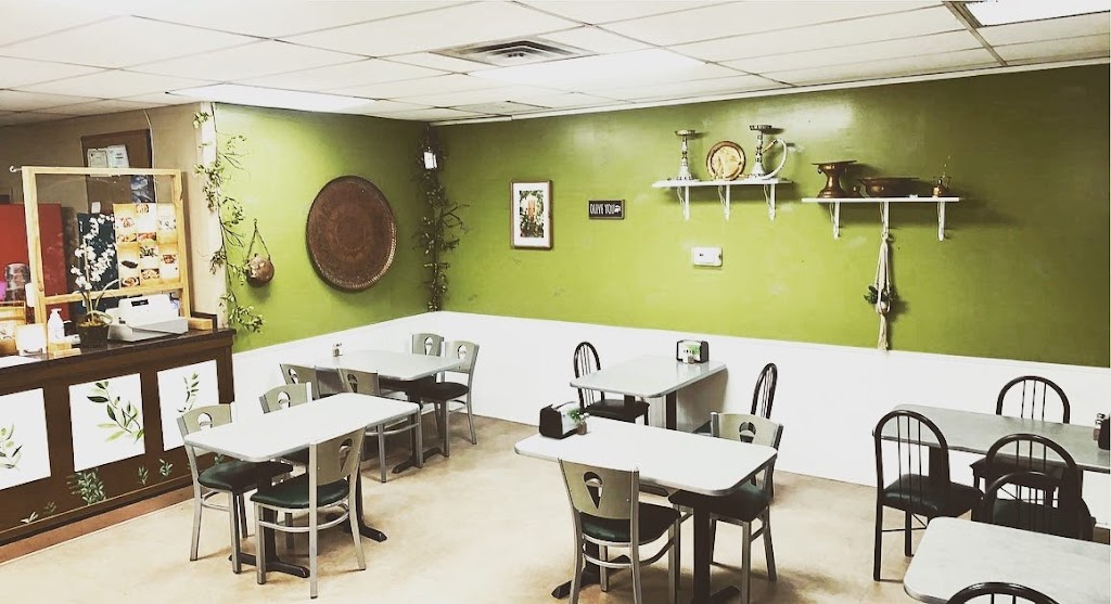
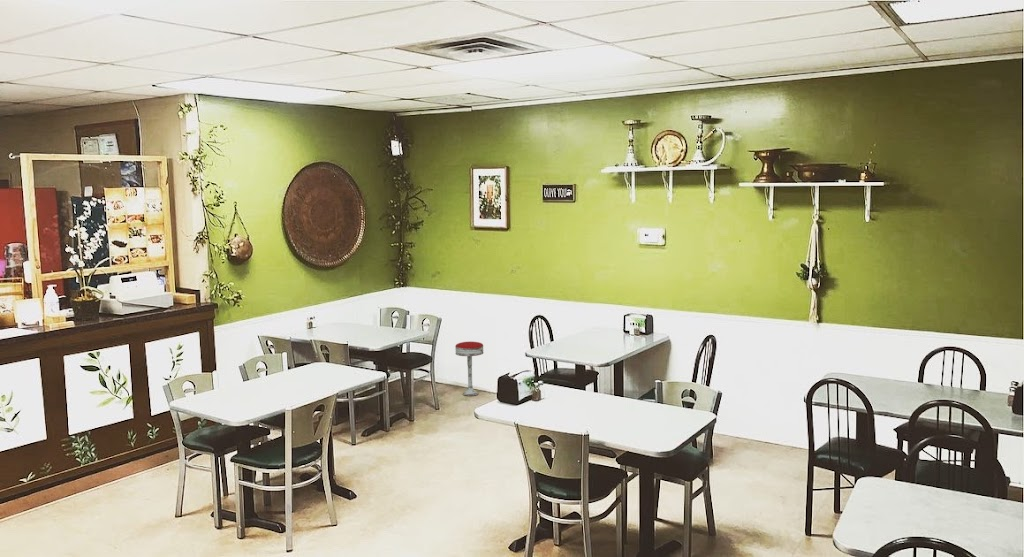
+ bar stool (469, 368)
